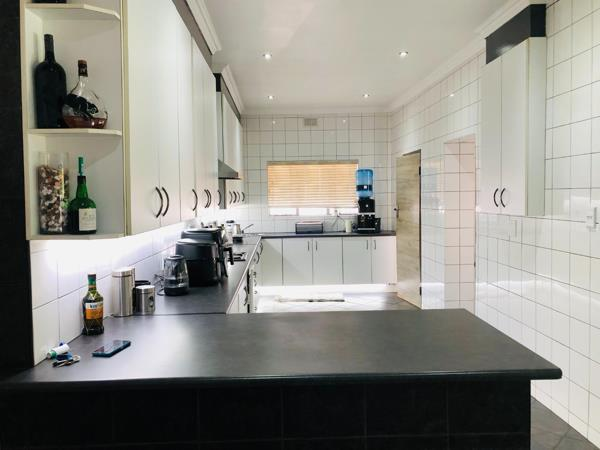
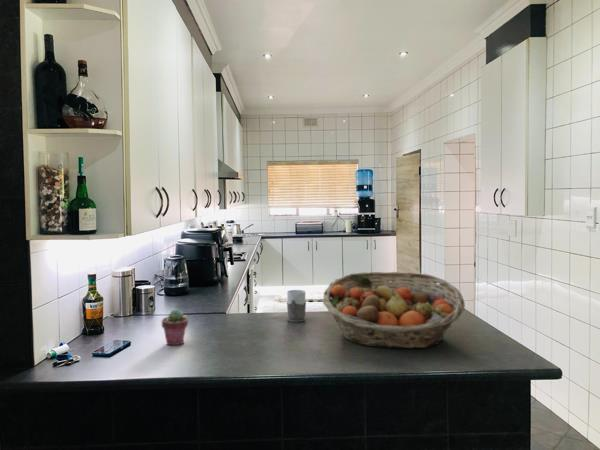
+ potted succulent (175, 326)
+ fruit basket (391, 307)
+ mug (295, 306)
